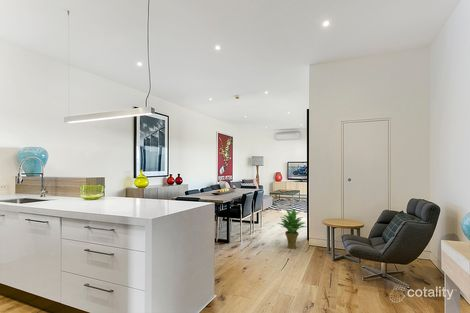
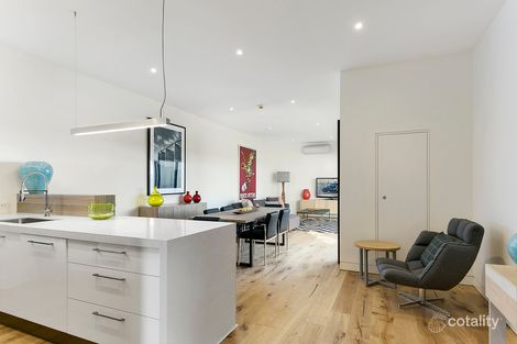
- potted plant (291, 228)
